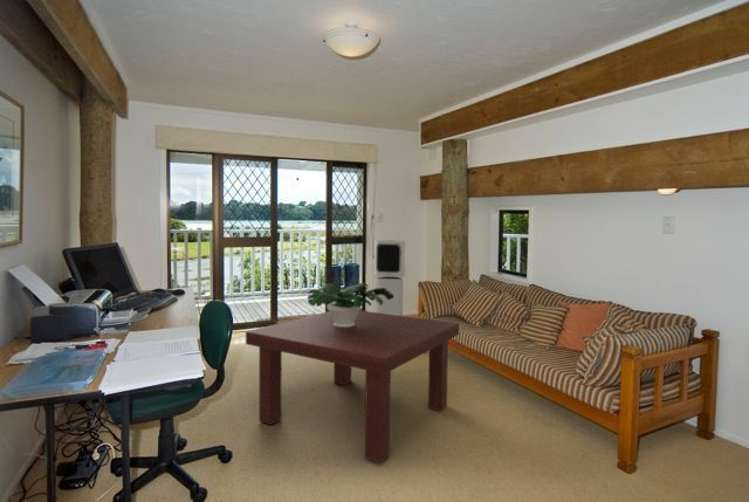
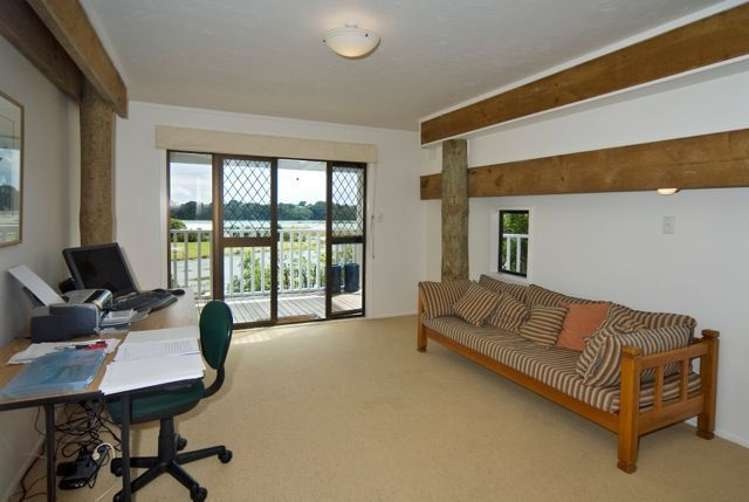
- air purifier (391, 283)
- potted plant (344, 306)
- coffee table (358, 368)
